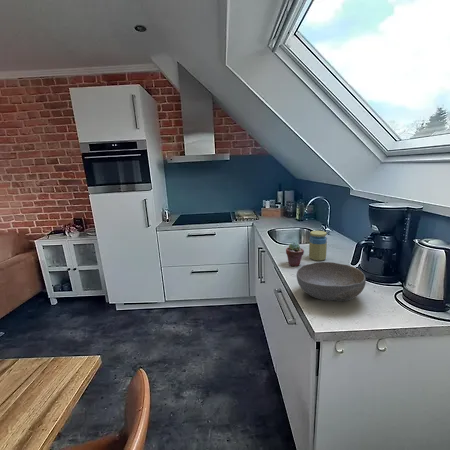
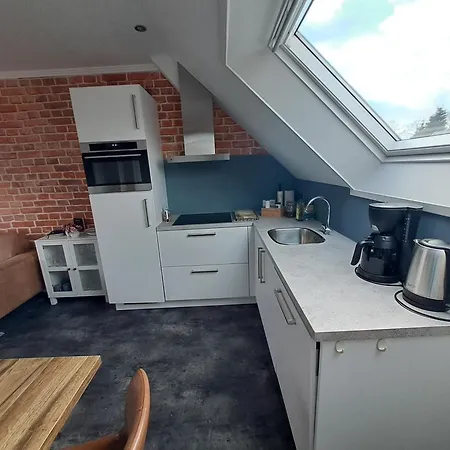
- potted succulent (294, 253)
- bowl (329, 283)
- jar (317, 245)
